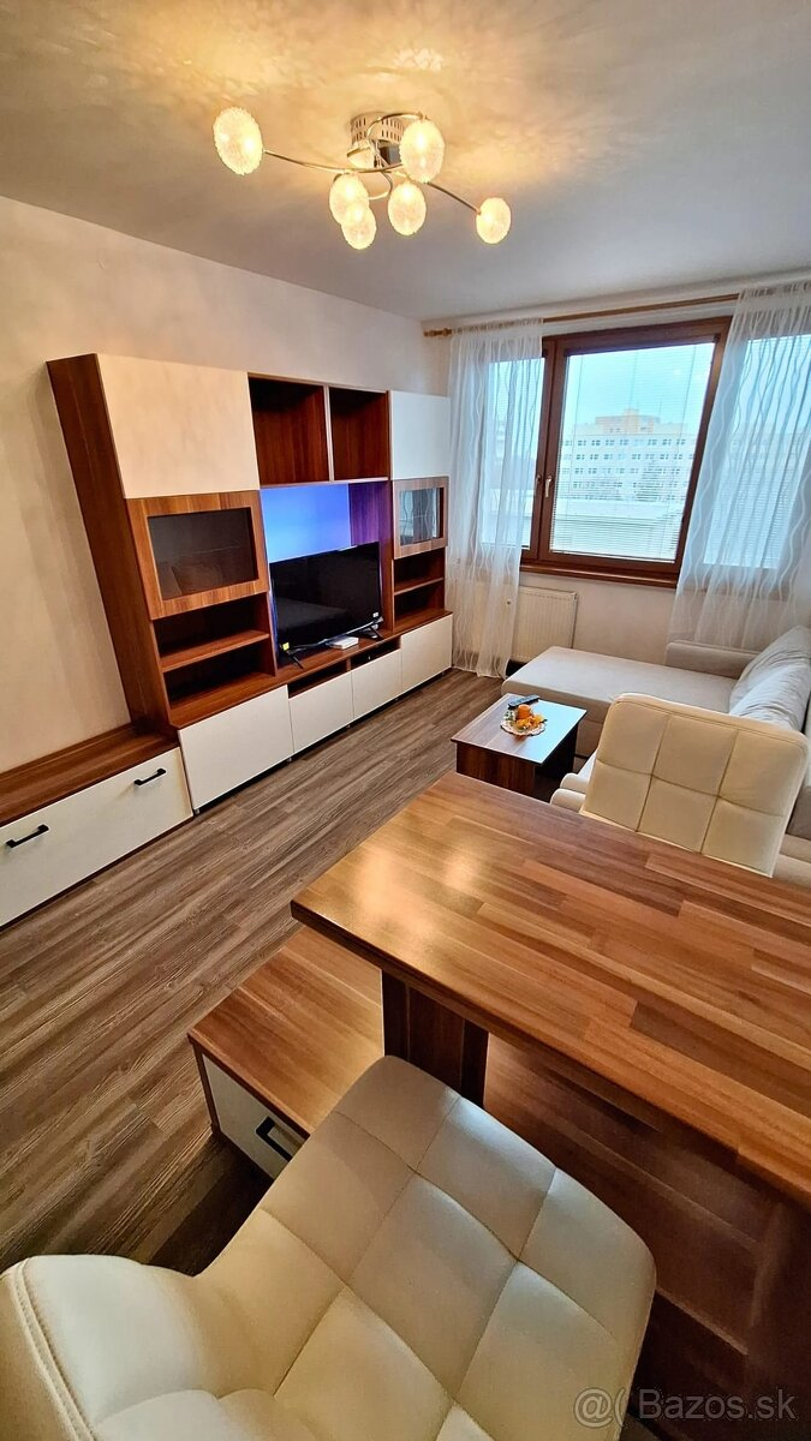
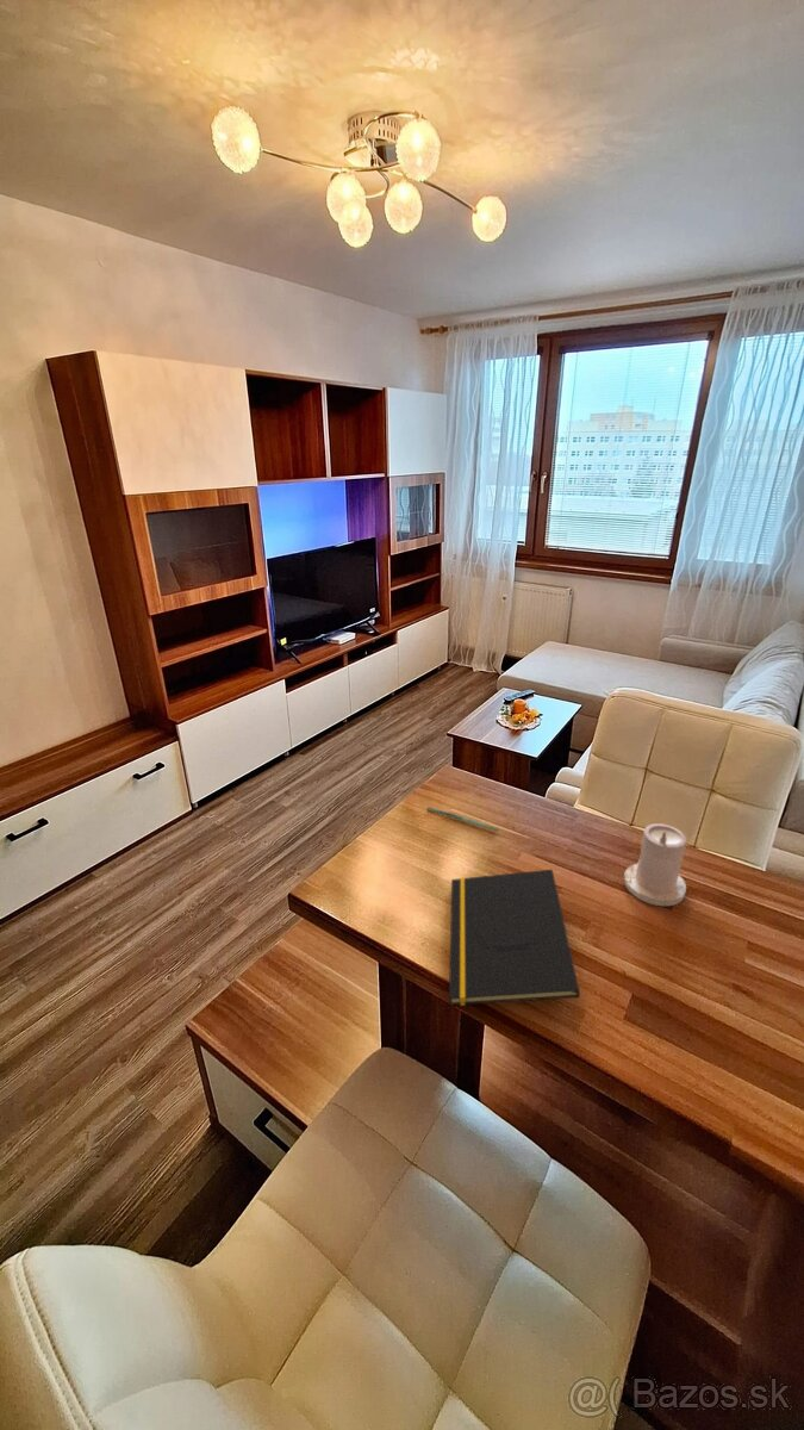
+ notepad (506, 930)
+ candle (660, 857)
+ pen (461, 817)
